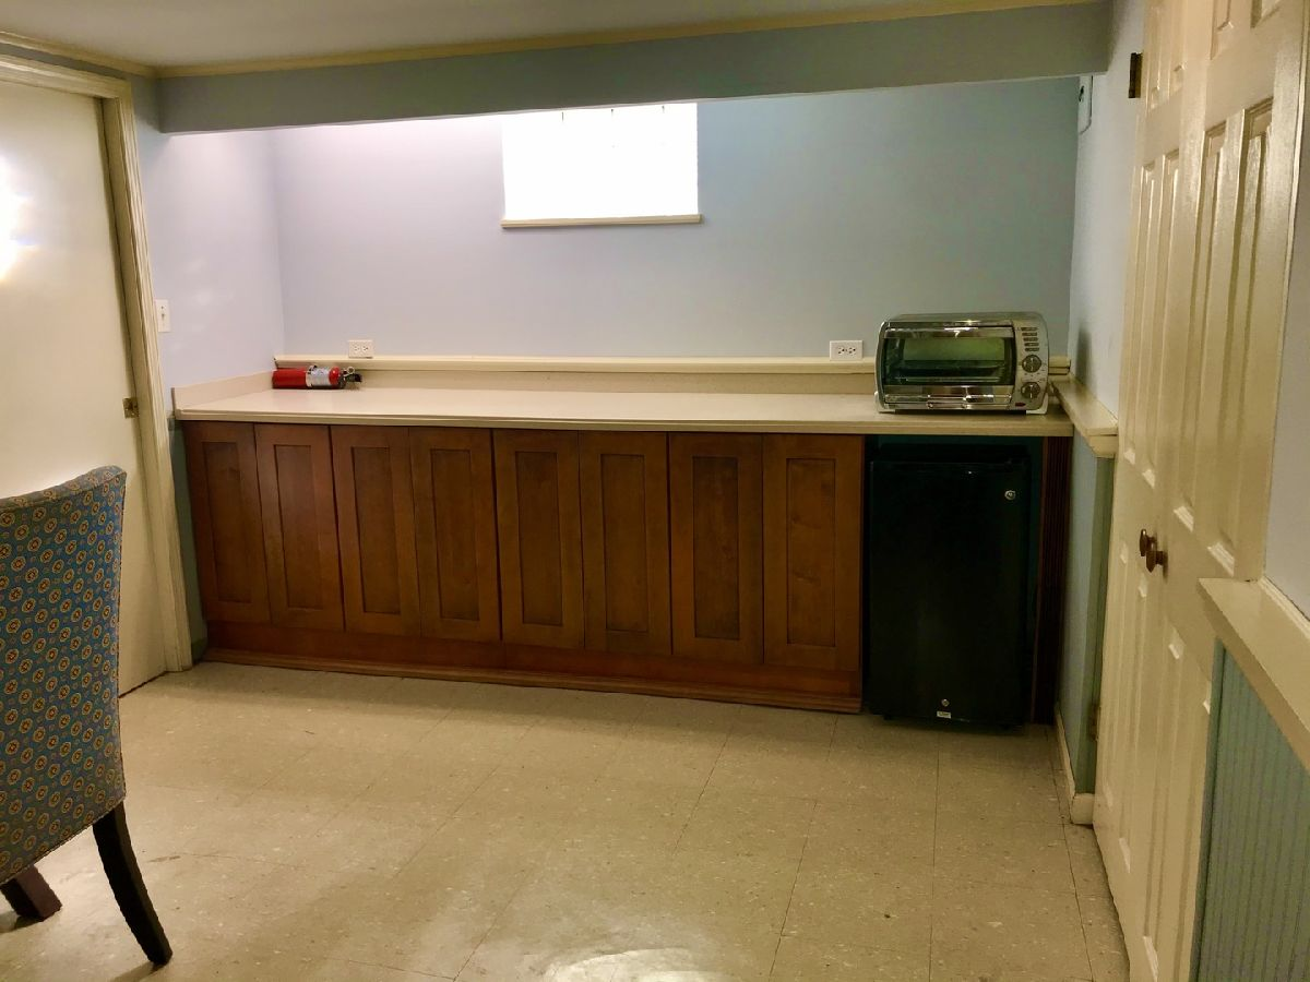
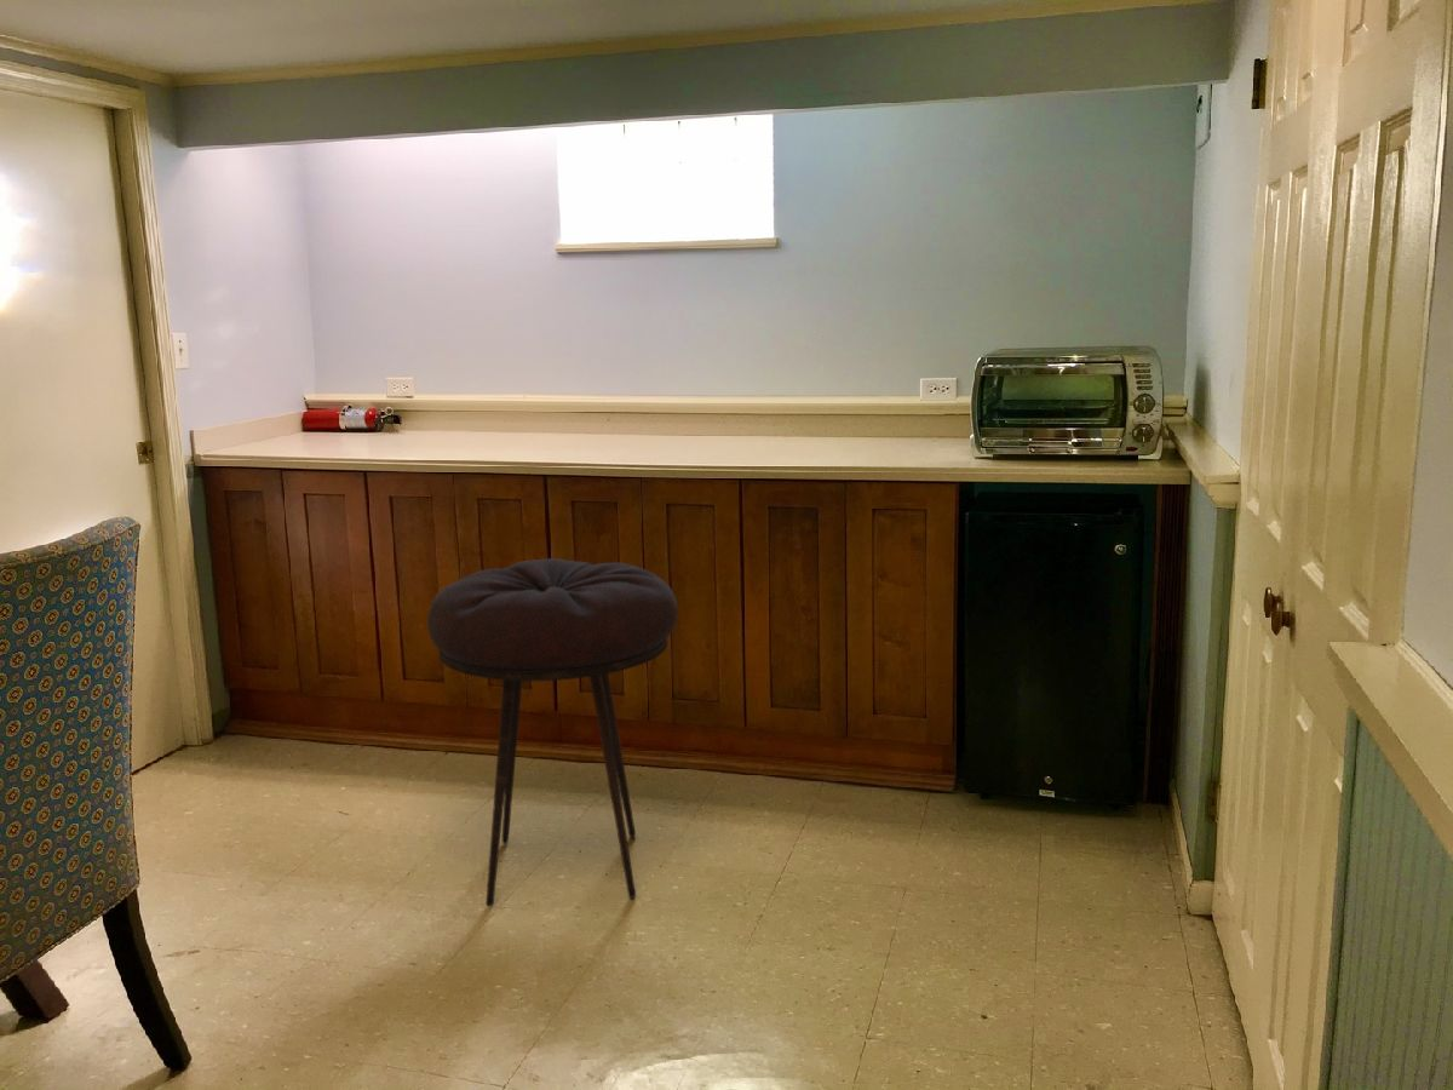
+ stool (597, 721)
